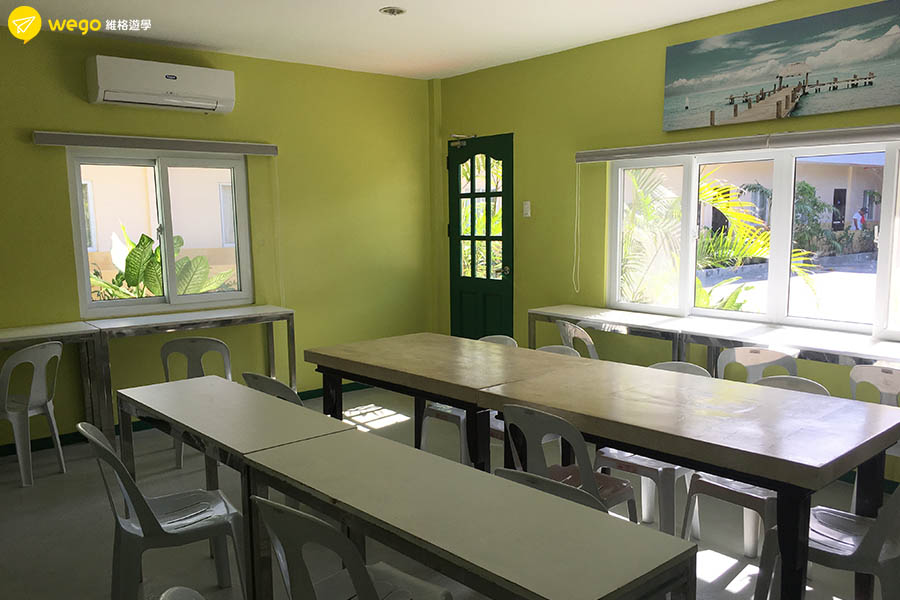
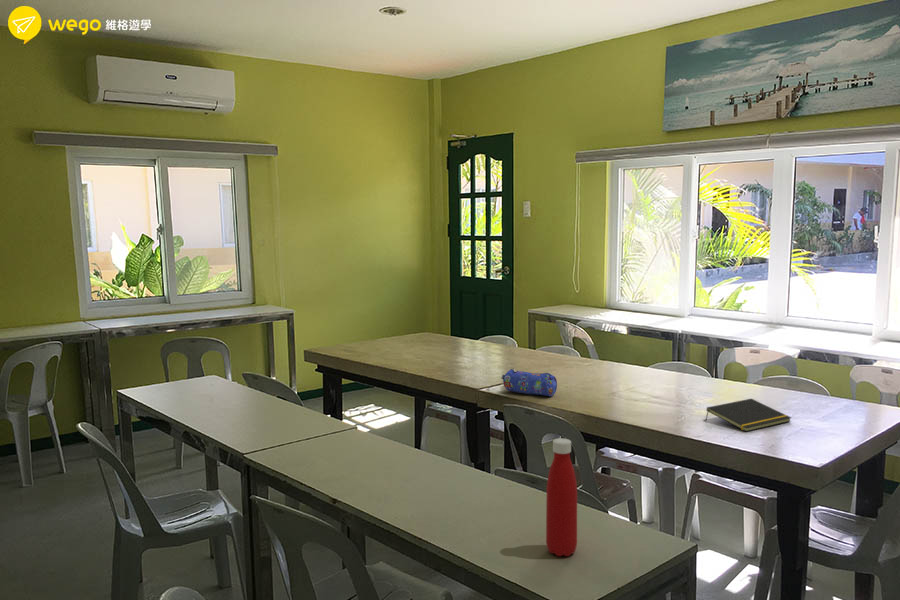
+ pencil case (529, 381)
+ notepad (748, 414)
+ bottle (561, 496)
